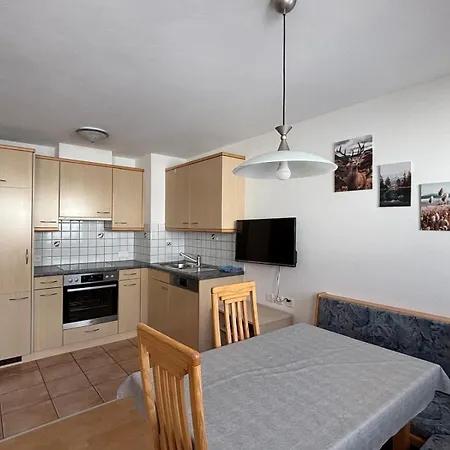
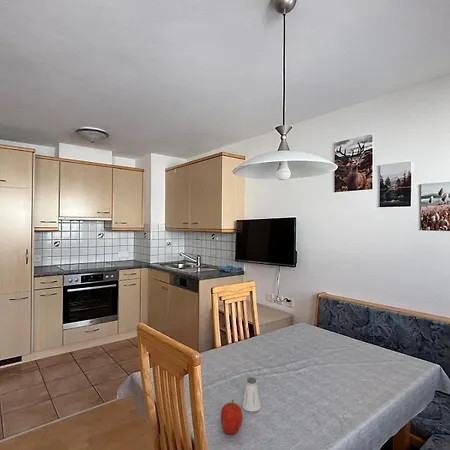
+ fruit (231, 416)
+ saltshaker (251, 392)
